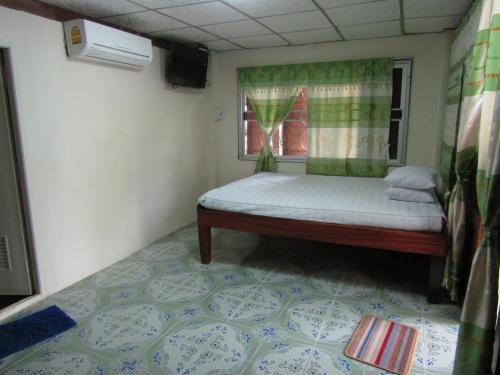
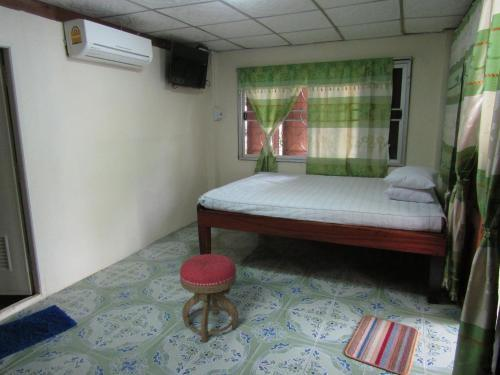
+ stool (209, 294)
